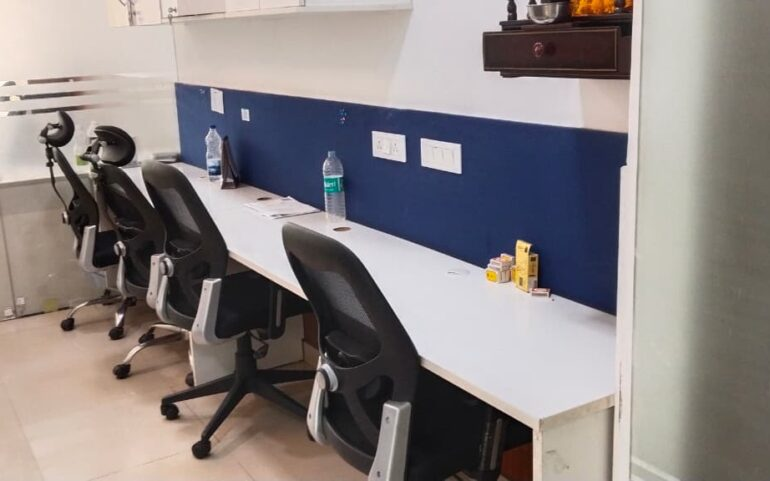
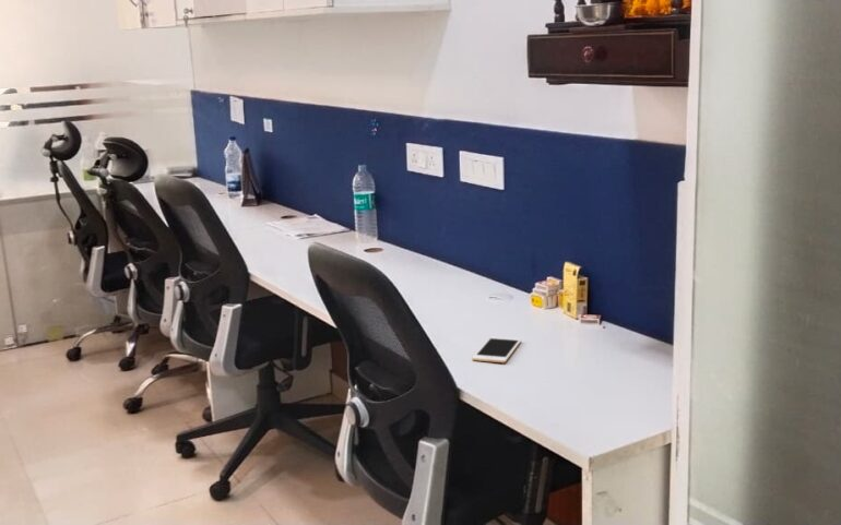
+ cell phone (497, 348)
